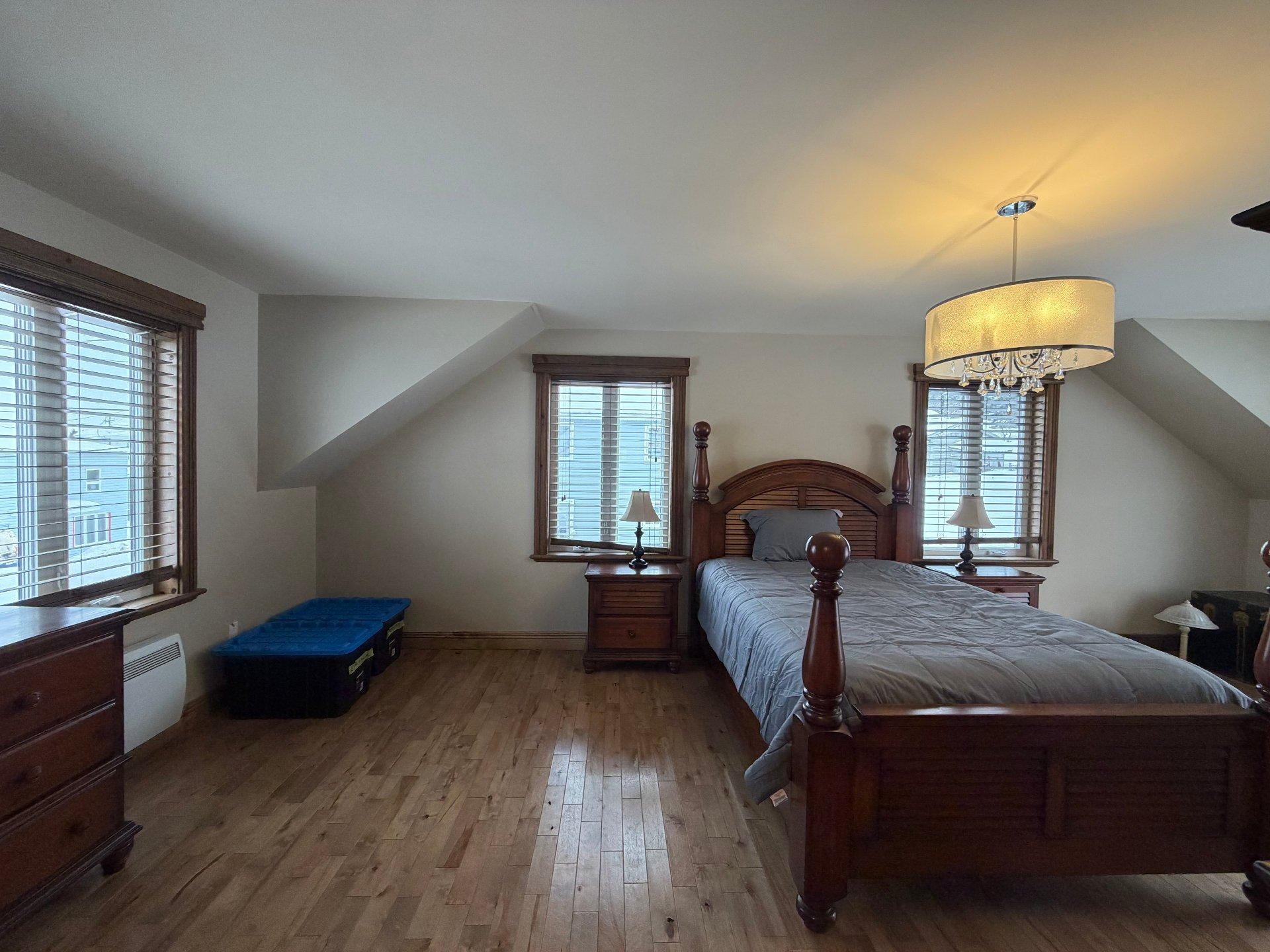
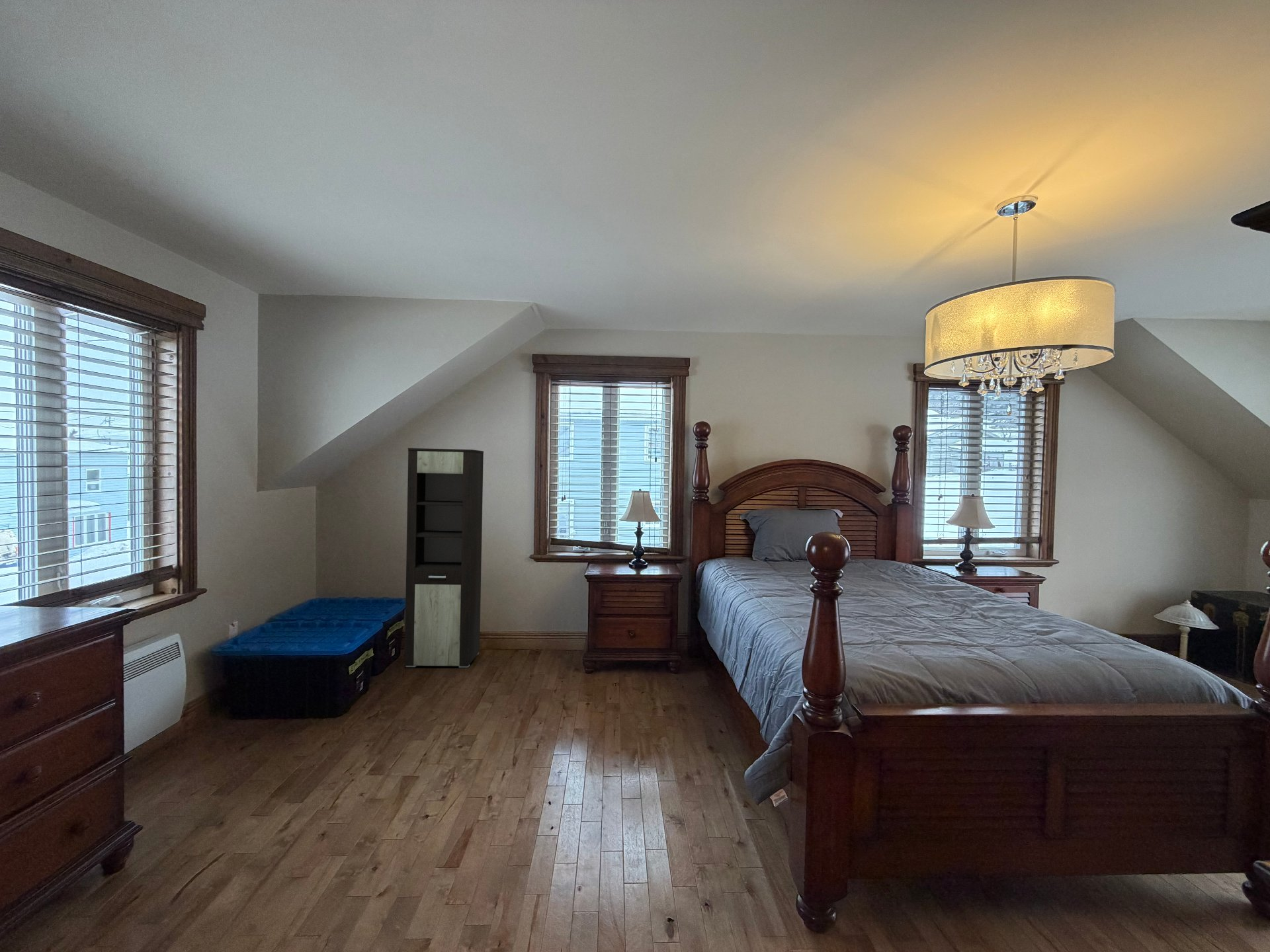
+ cabinet (444, 555)
